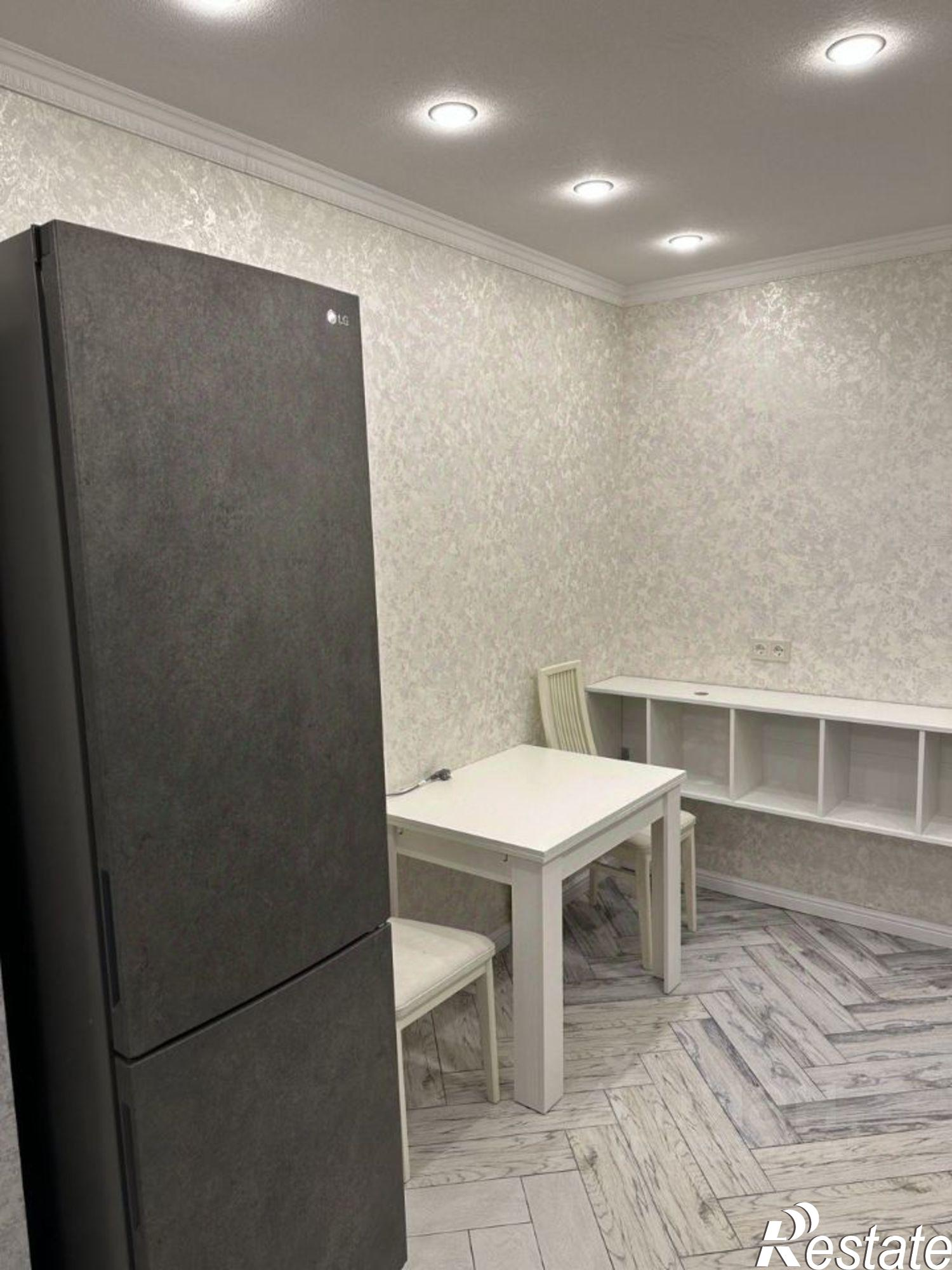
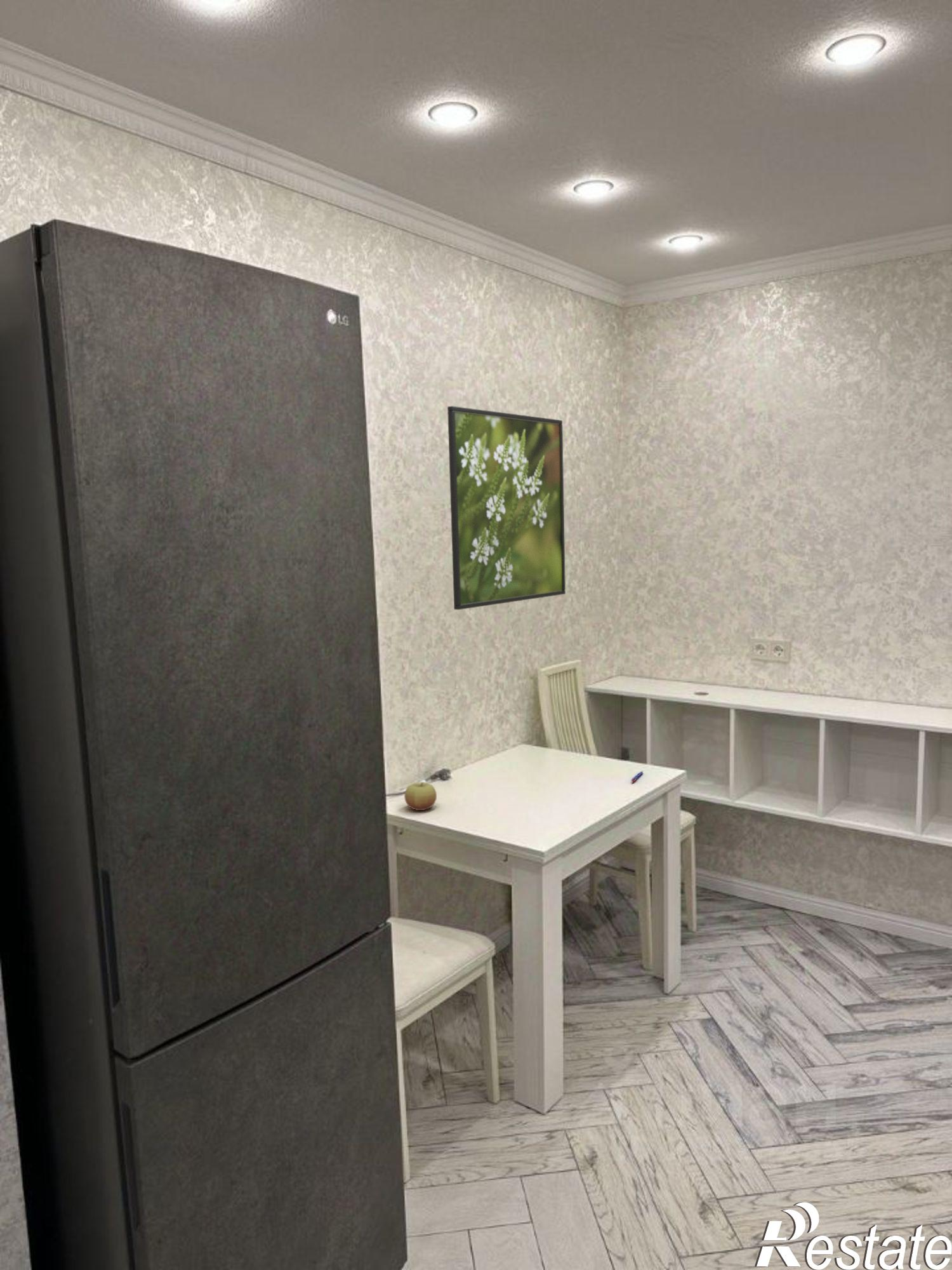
+ pen (637, 775)
+ apple (420, 795)
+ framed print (512, 509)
